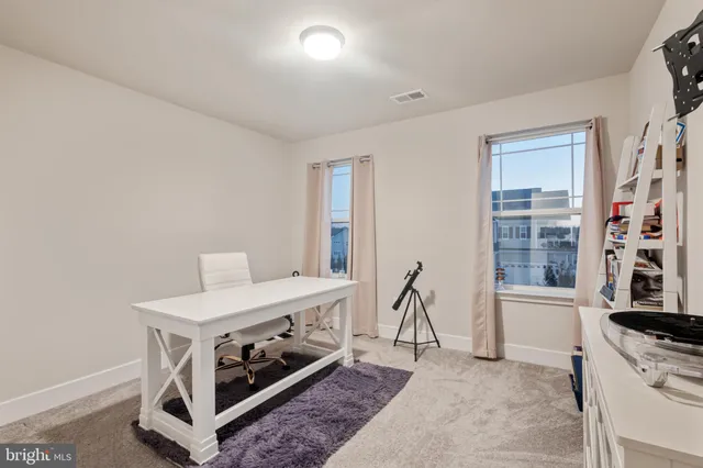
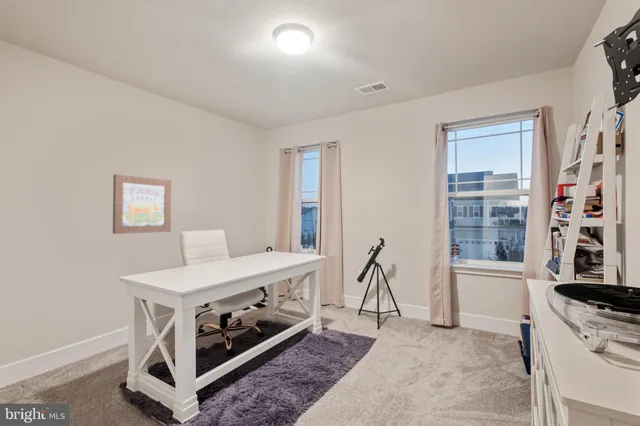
+ wall art (144, 205)
